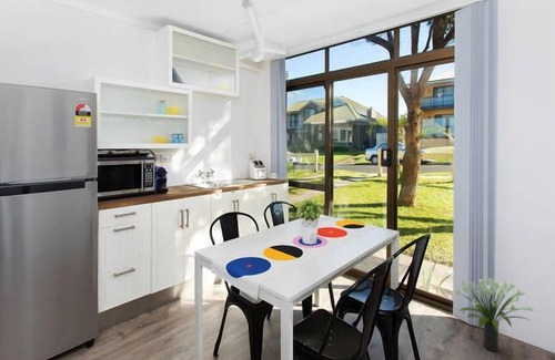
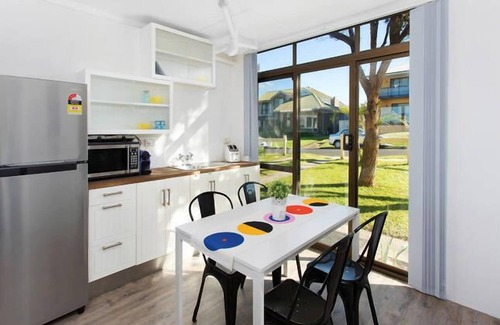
- potted plant (493, 313)
